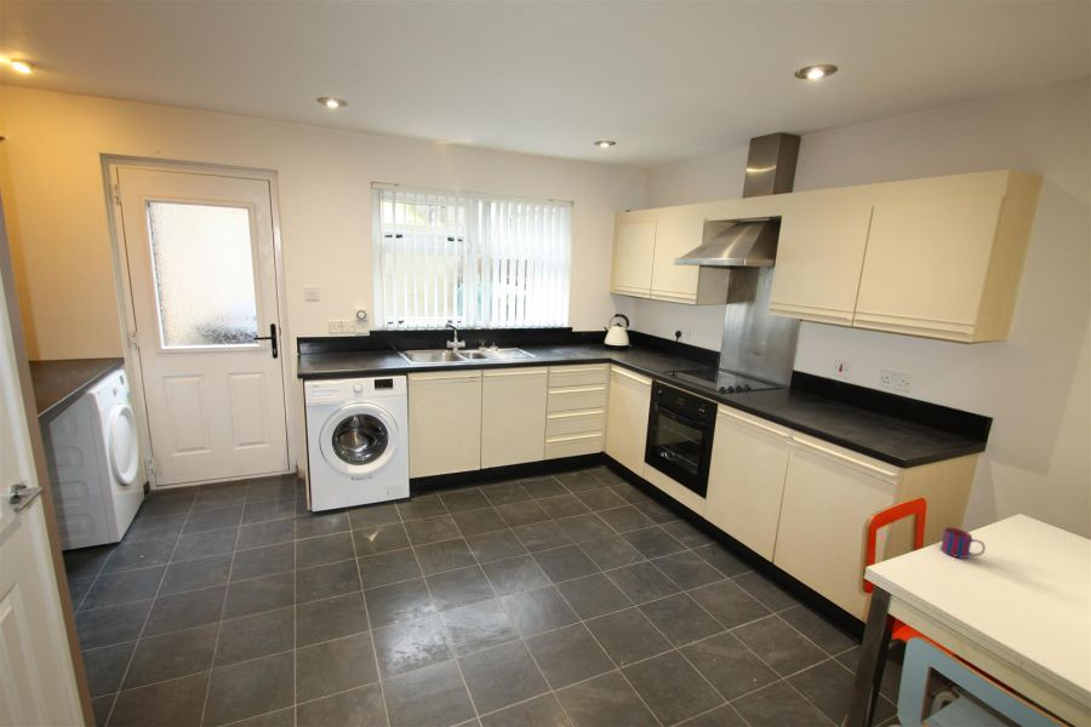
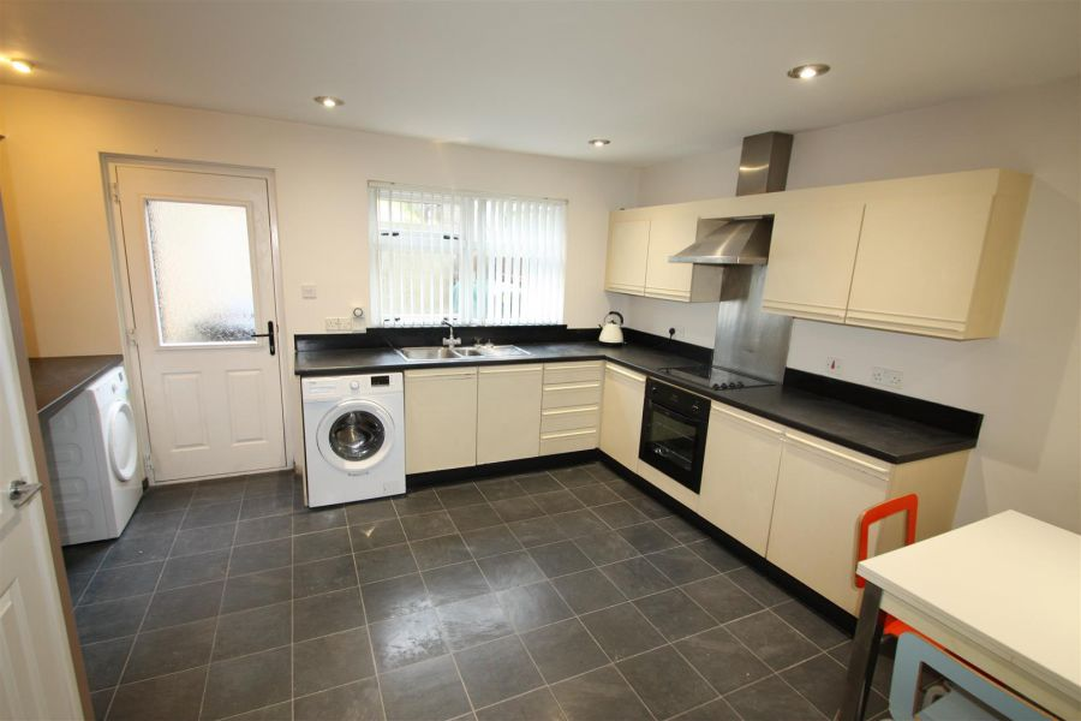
- mug (963, 544)
